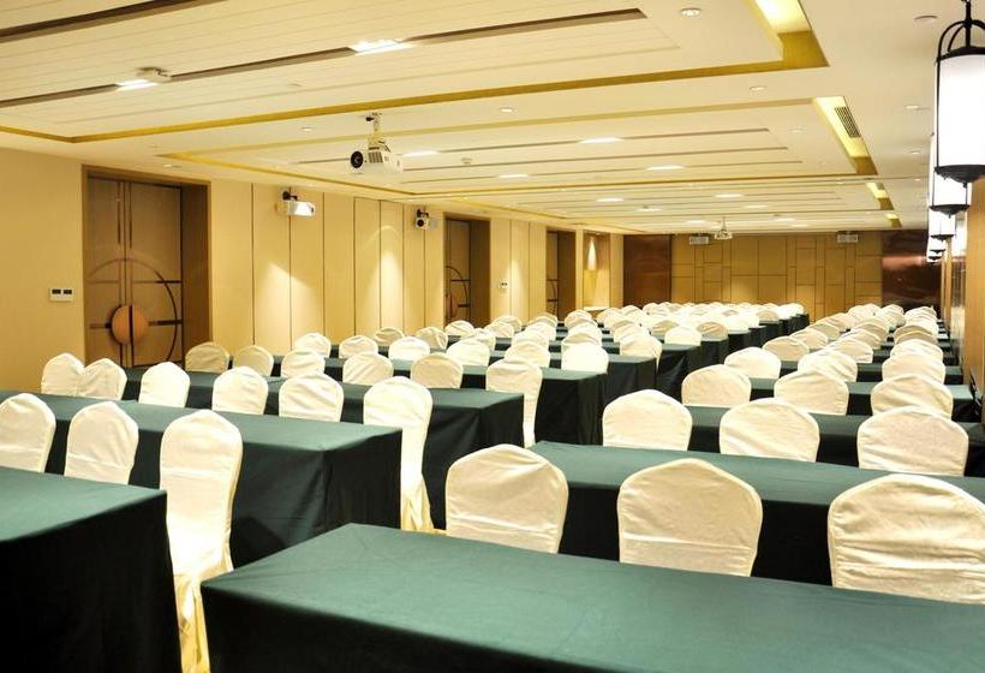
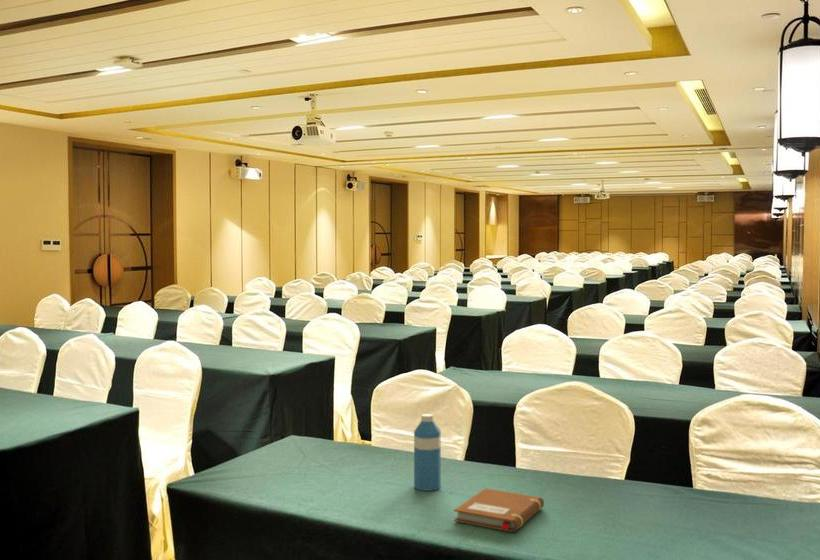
+ notebook (499, 509)
+ water bottle (427, 450)
